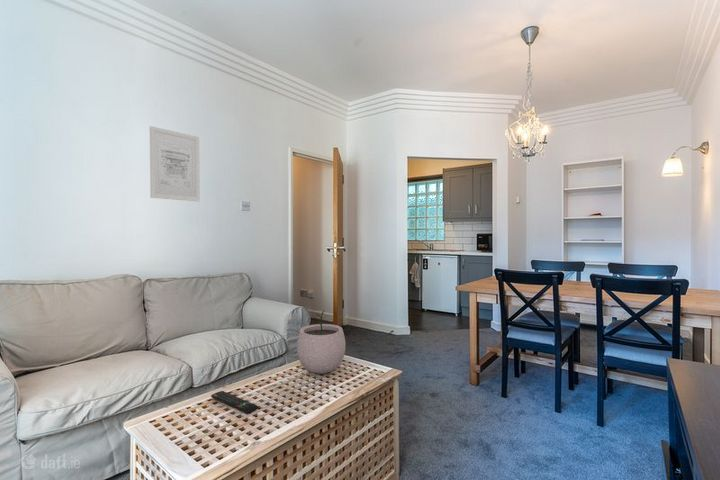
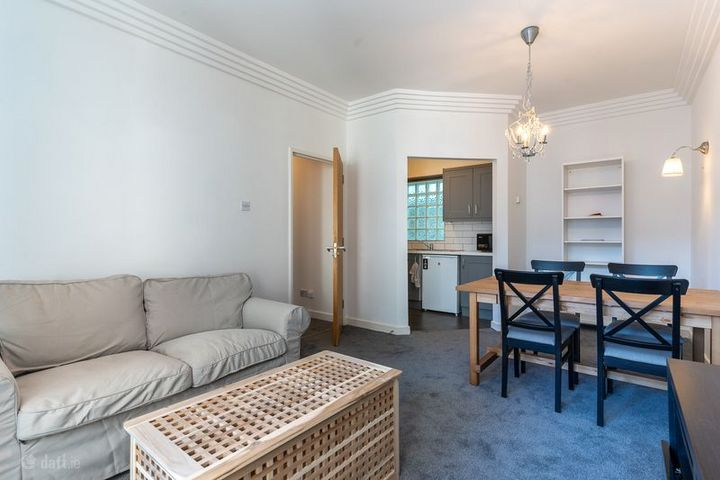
- plant pot (321, 340)
- wall art (176, 165)
- remote control (233, 402)
